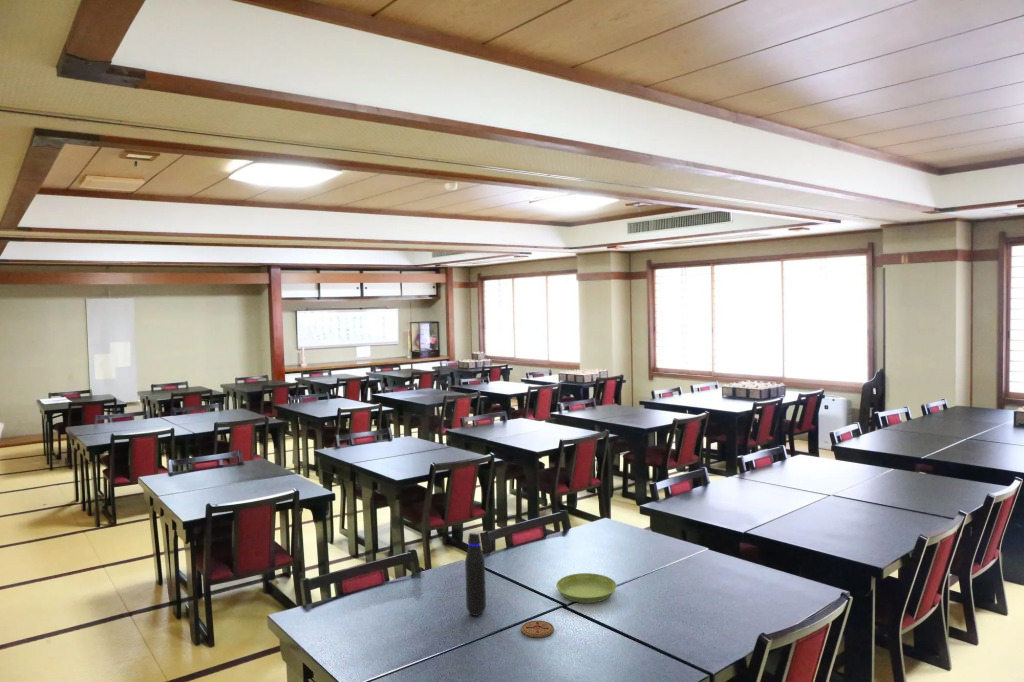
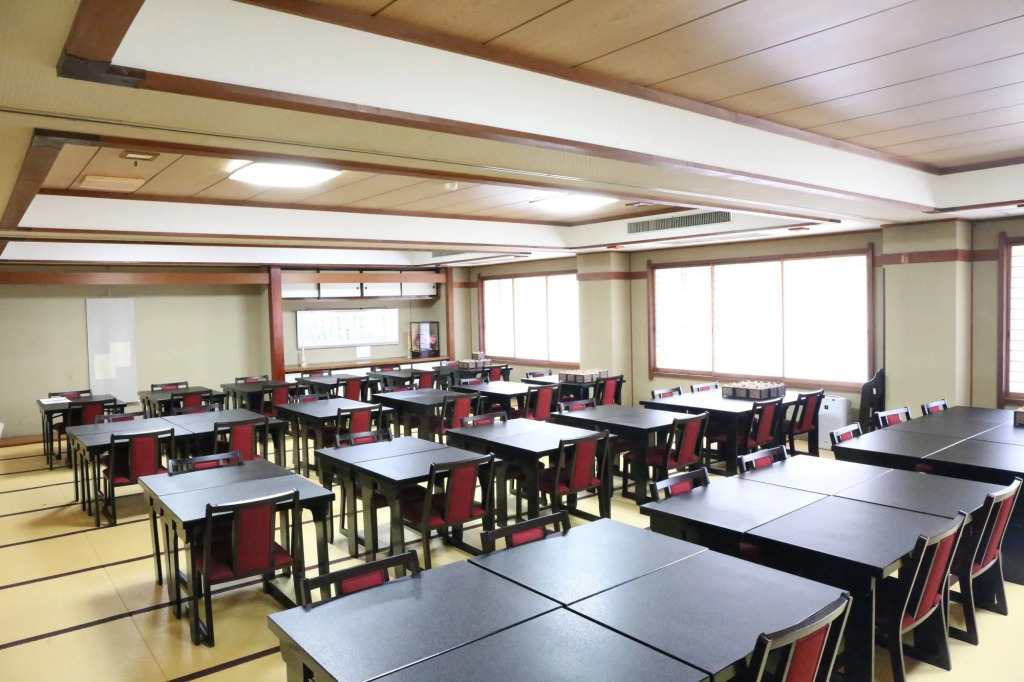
- saucer (586, 589)
- water bottle (475, 573)
- coaster (537, 628)
